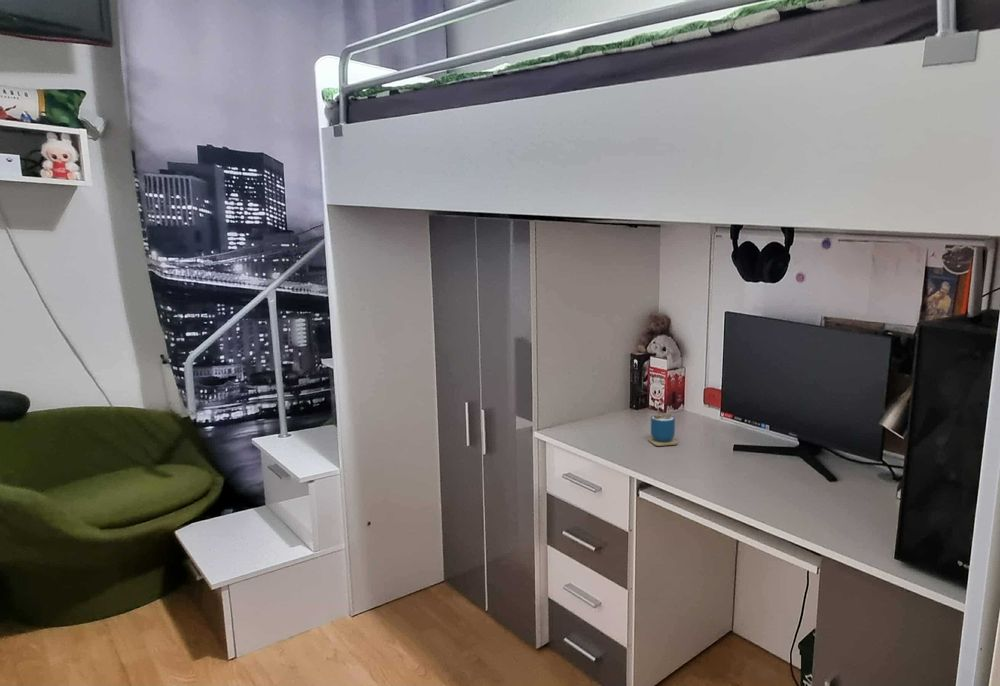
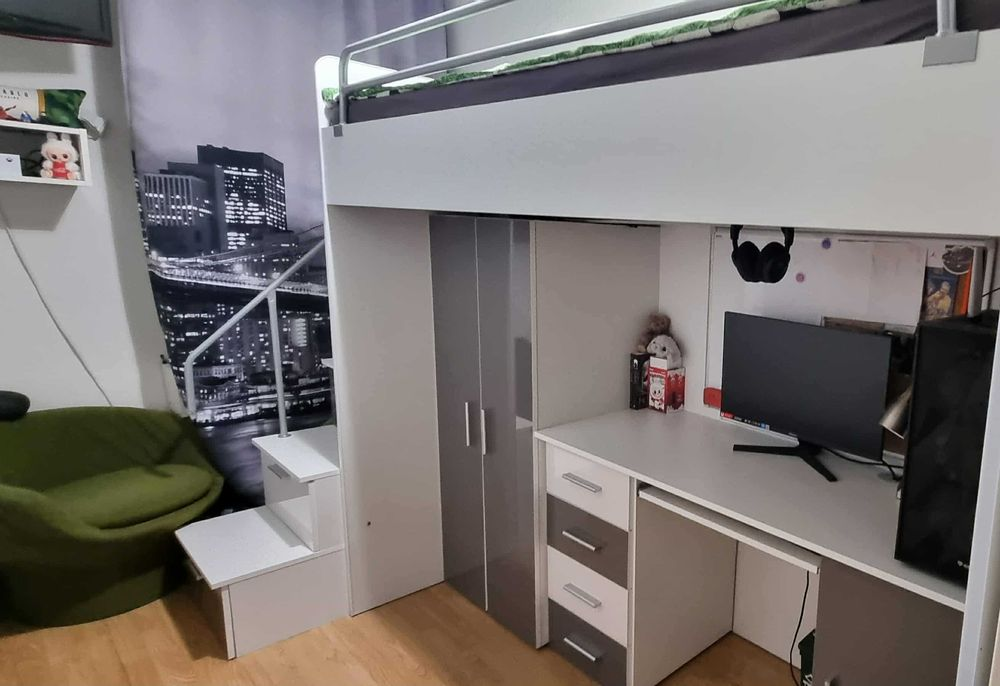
- cup (662, 421)
